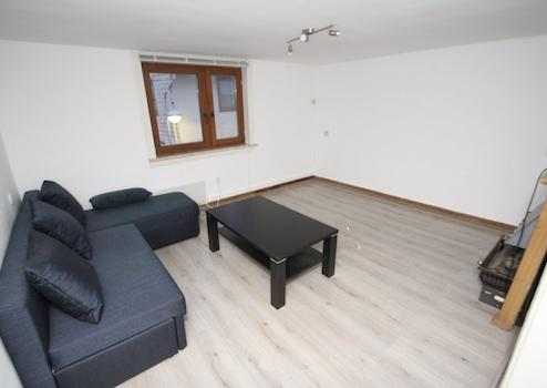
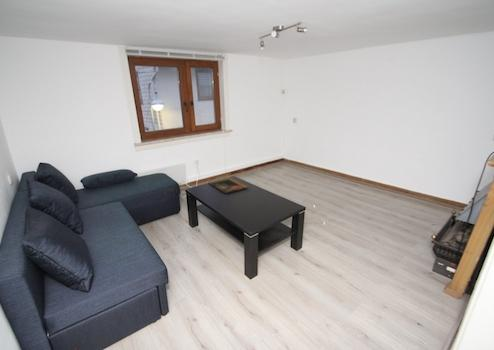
+ decorative tray (227, 185)
